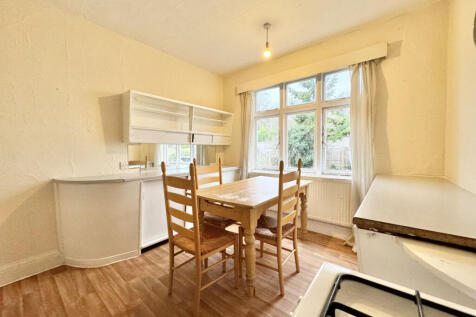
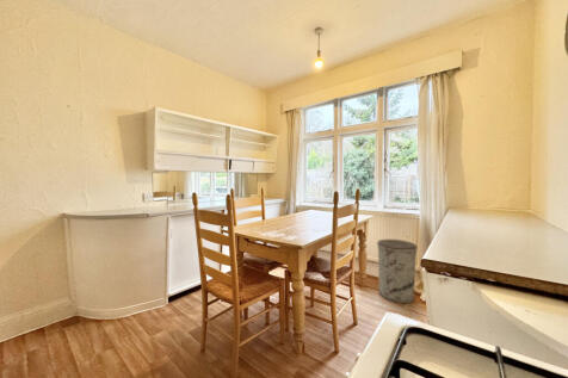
+ trash can (396, 267)
